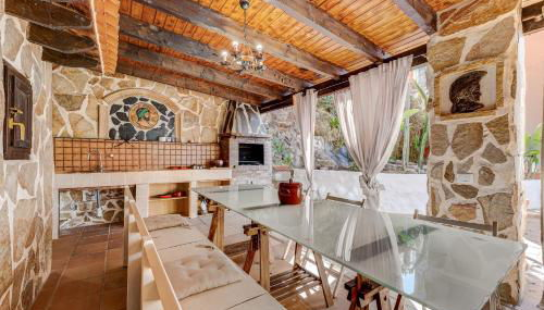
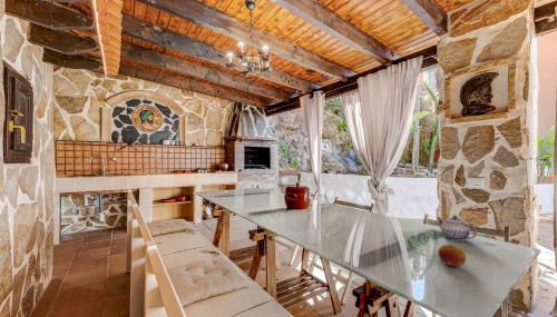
+ fruit (451, 255)
+ teapot (455, 227)
